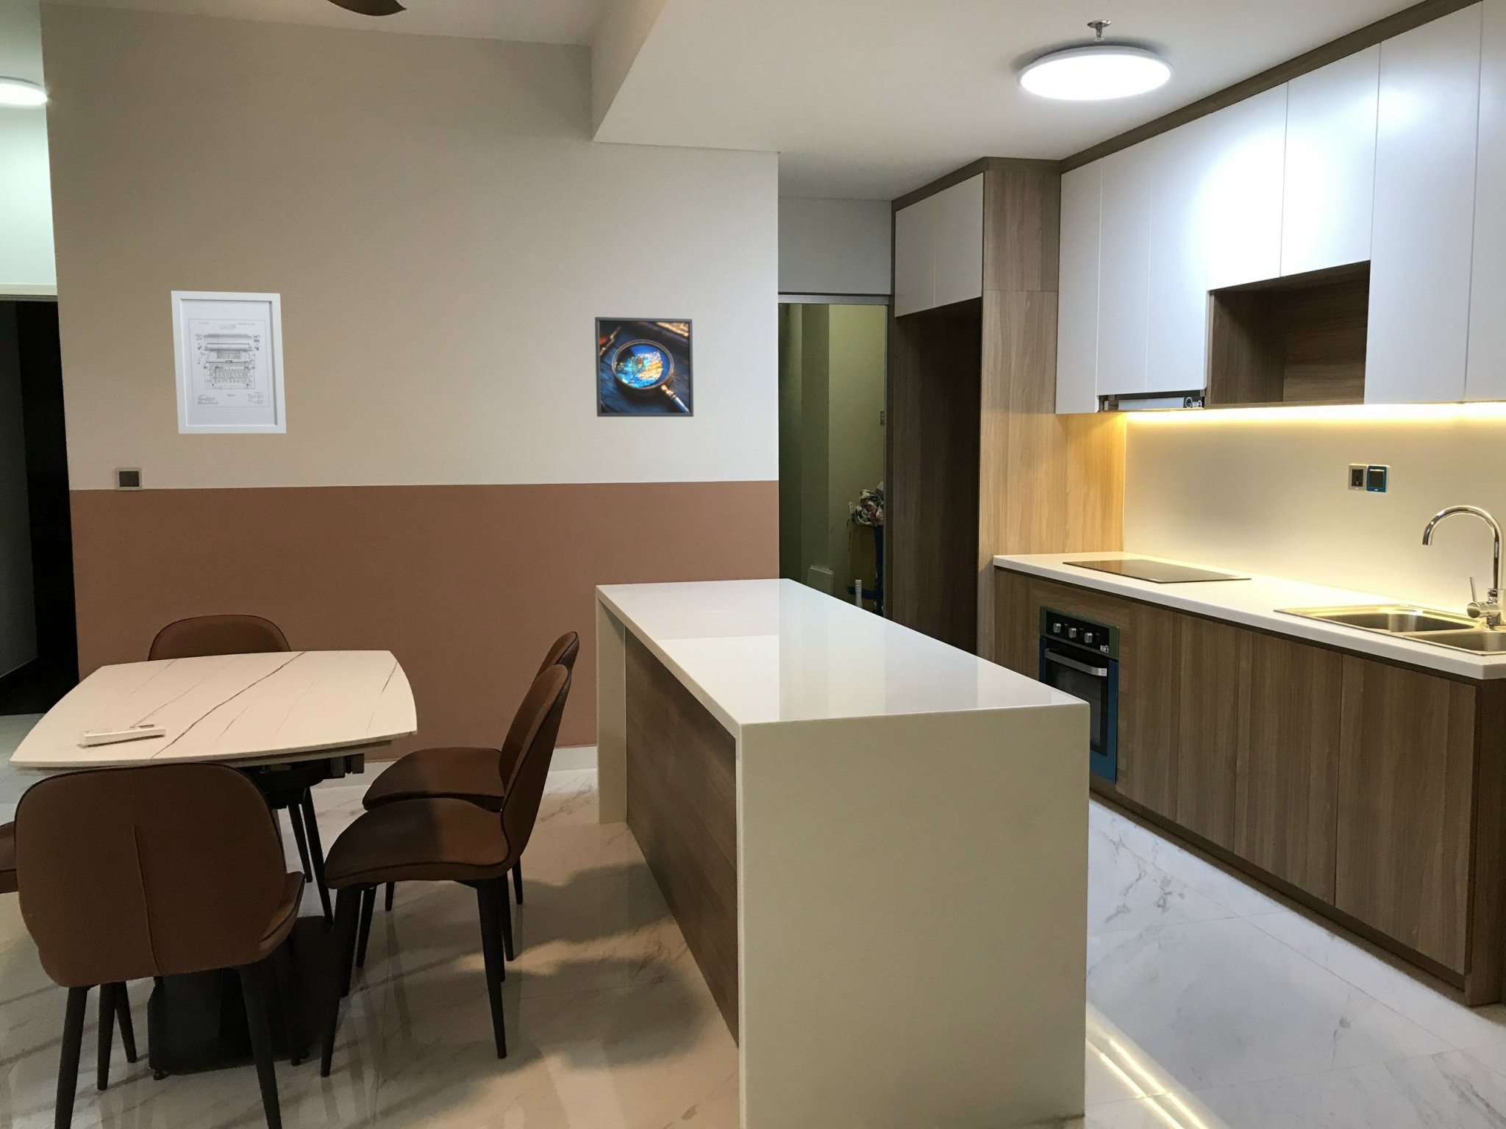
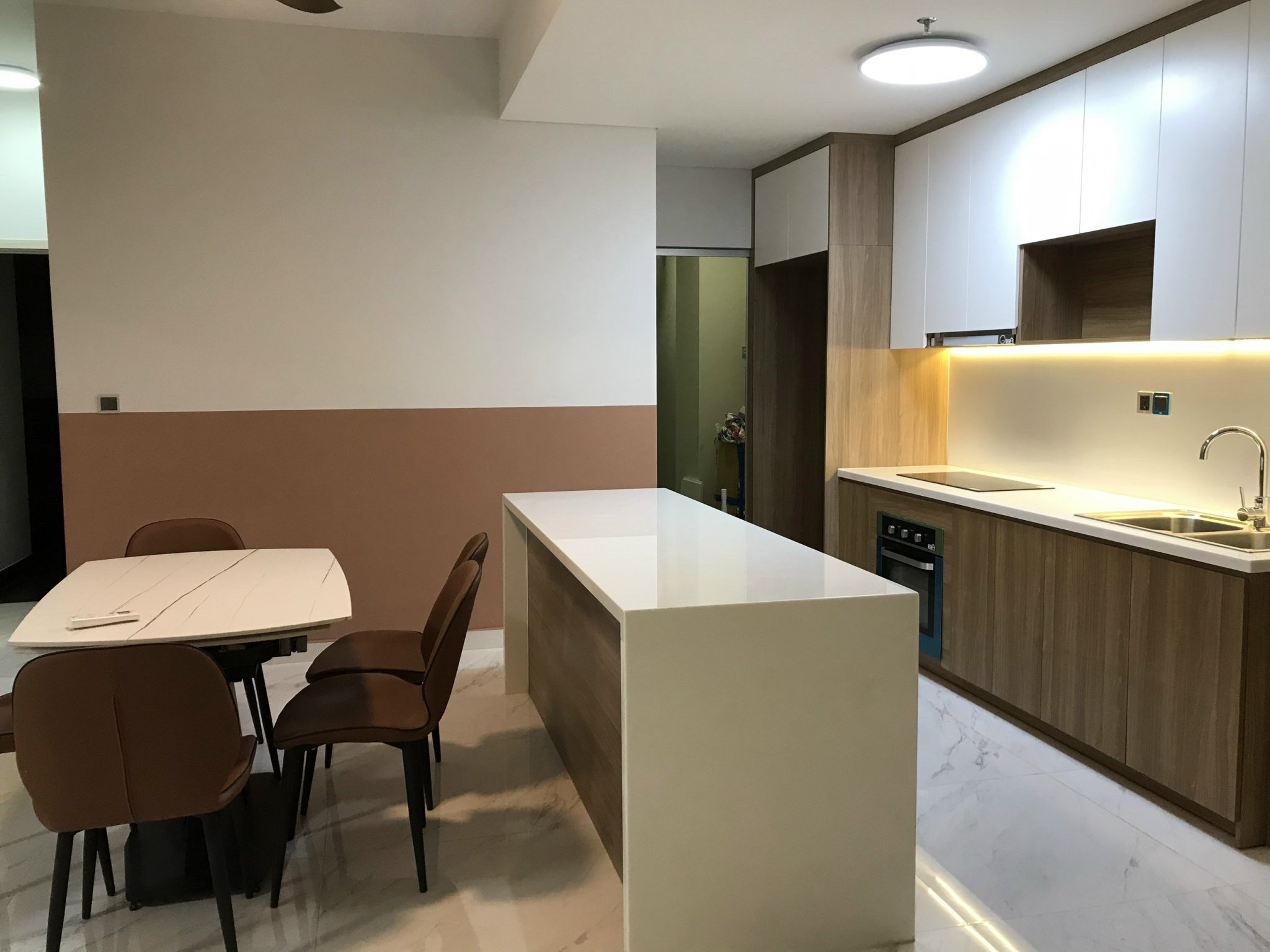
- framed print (644, 368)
- wall art (229, 363)
